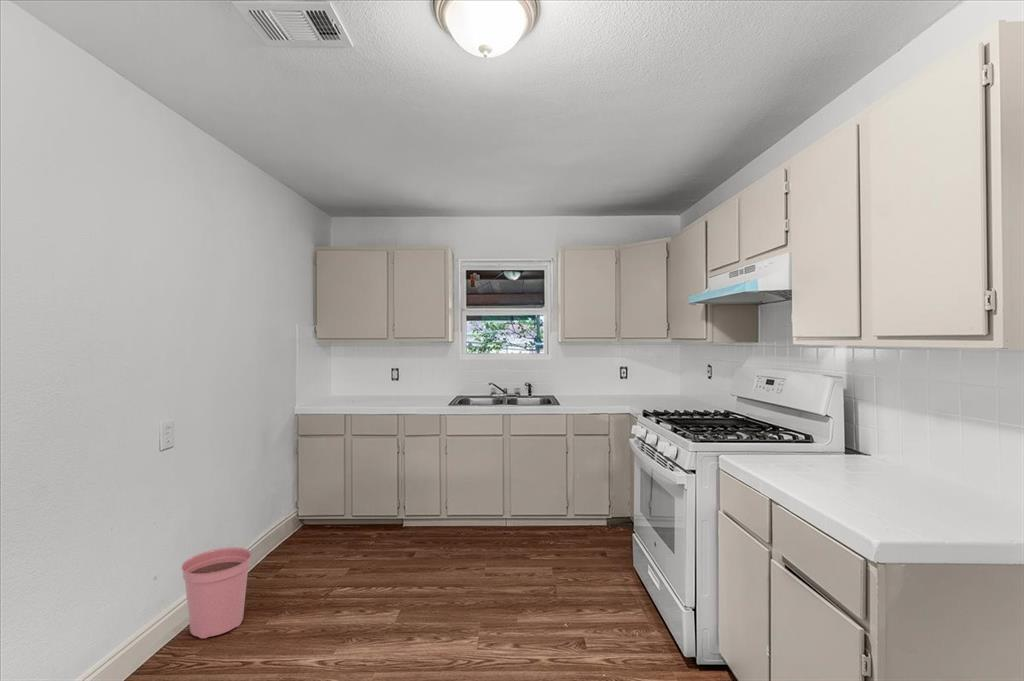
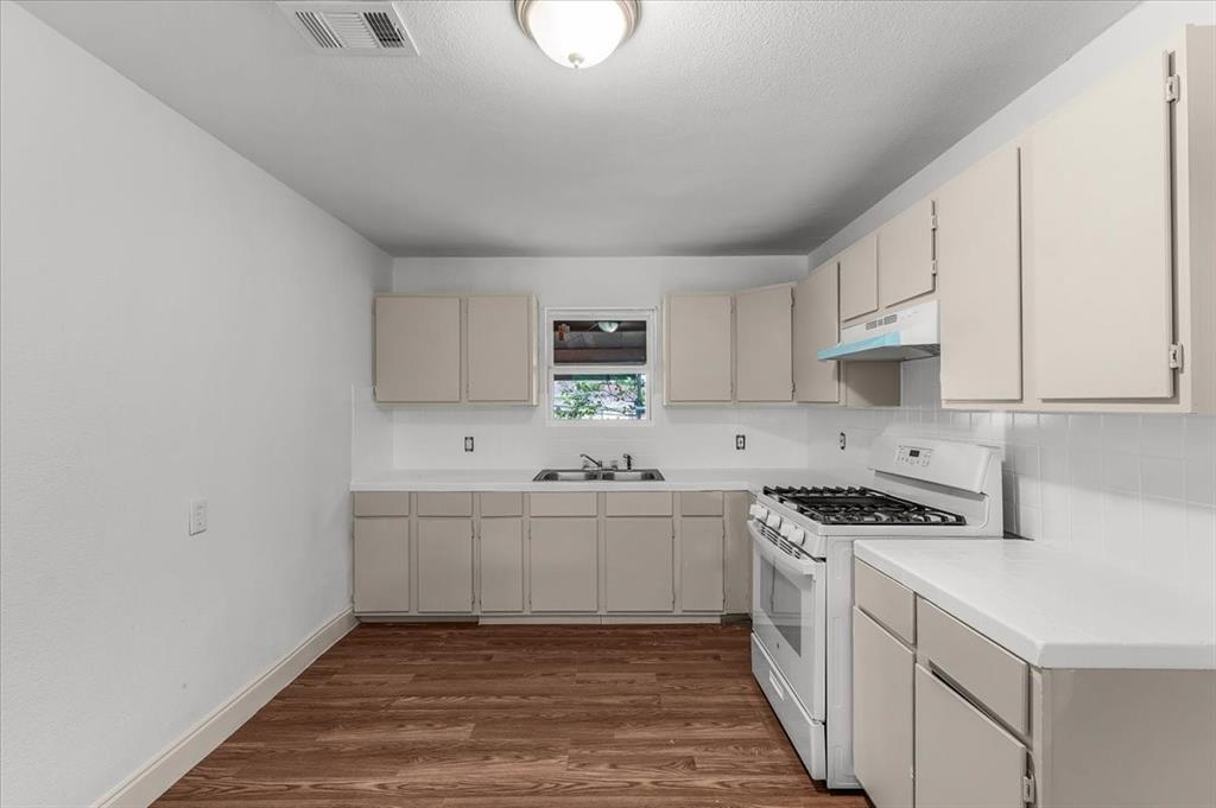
- plant pot (217, 592)
